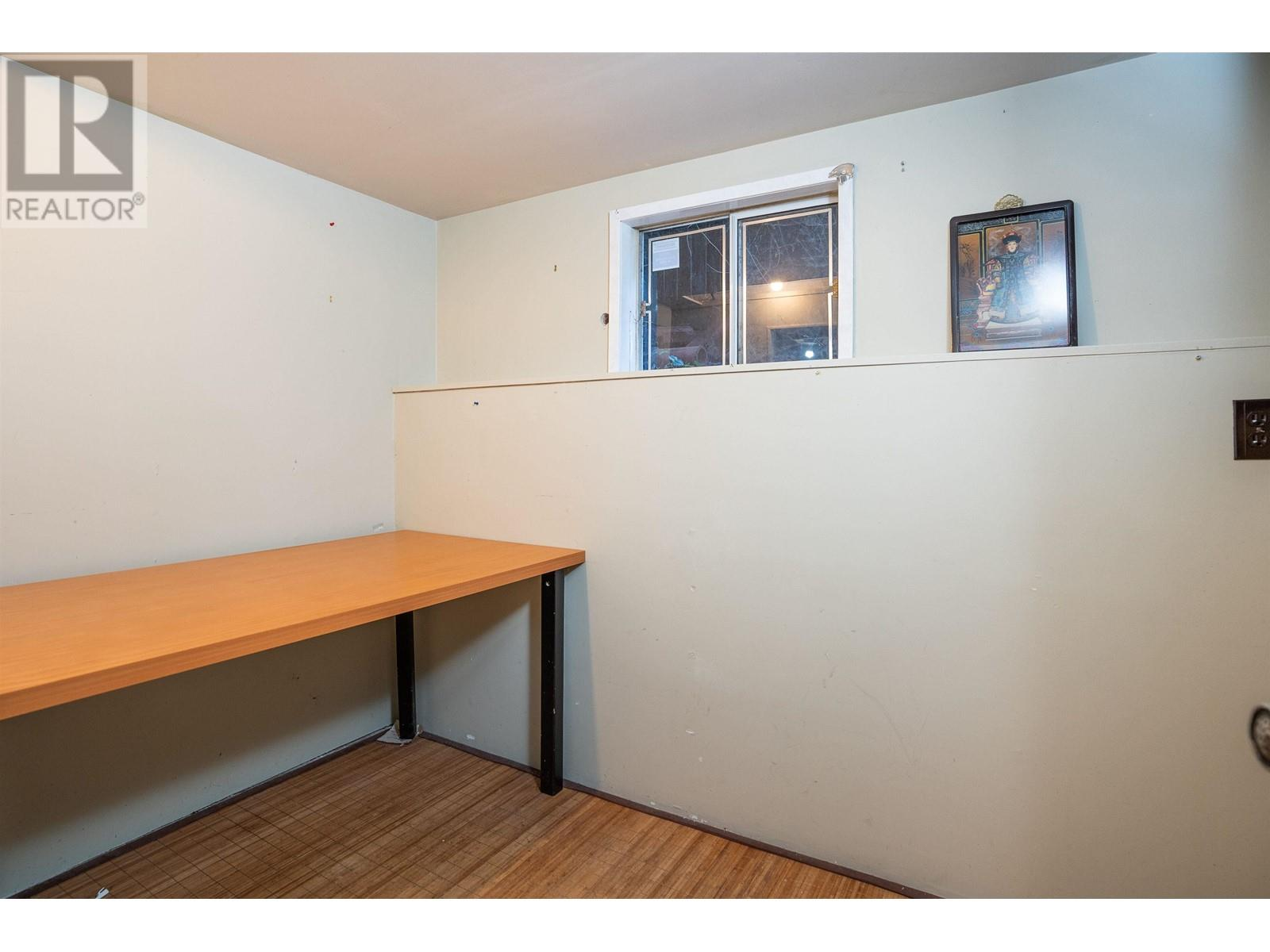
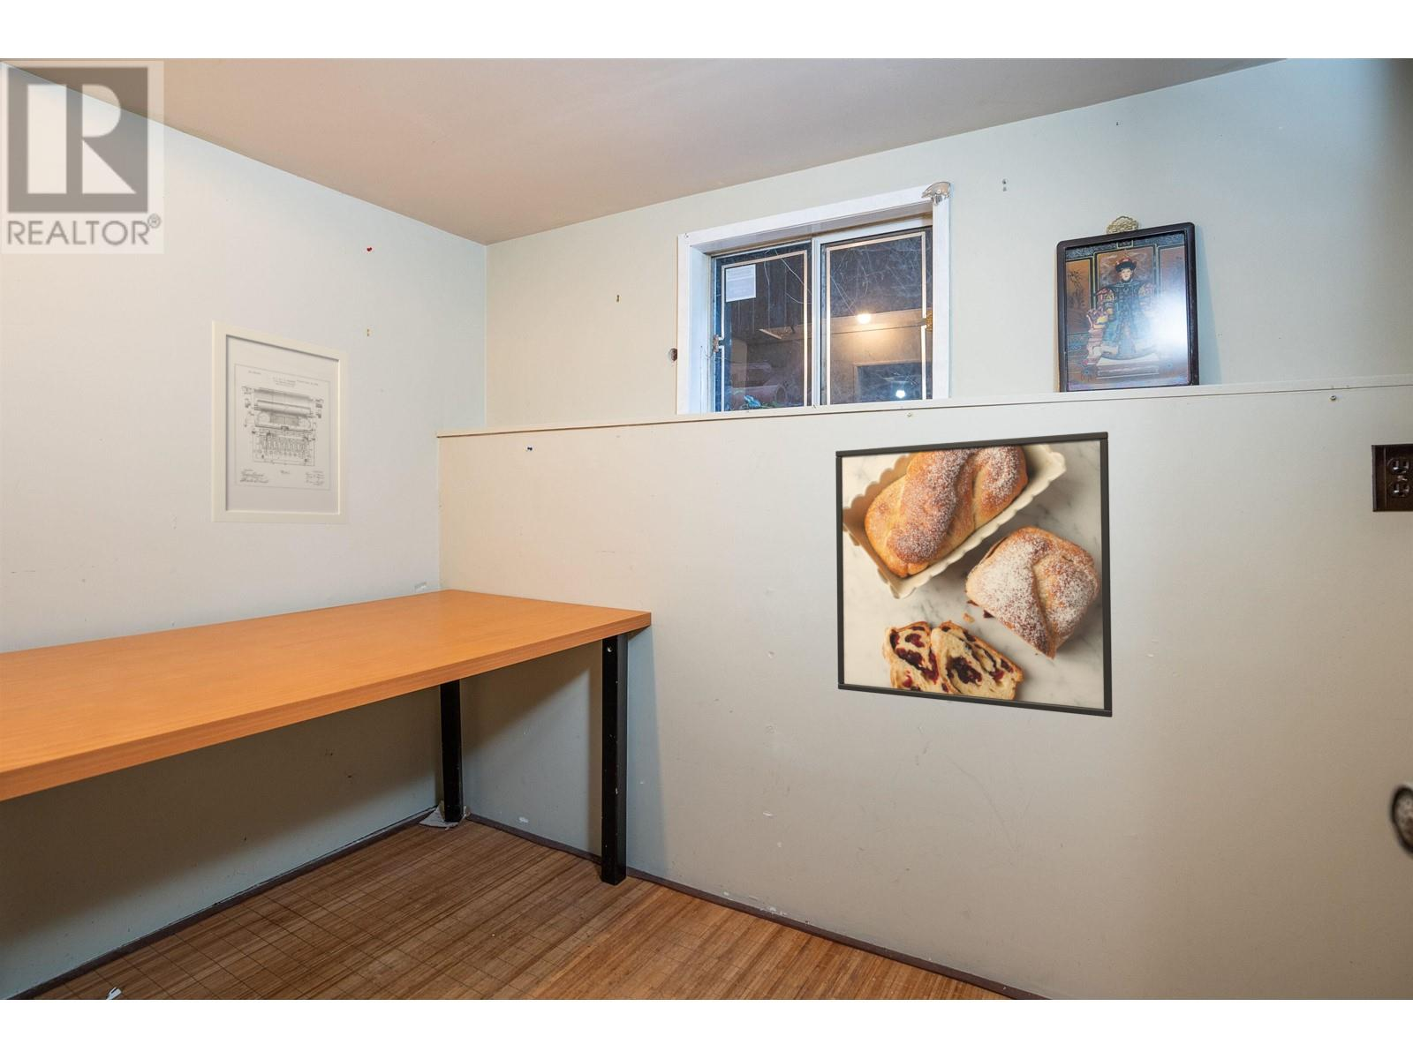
+ wall art (285, 429)
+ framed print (961, 571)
